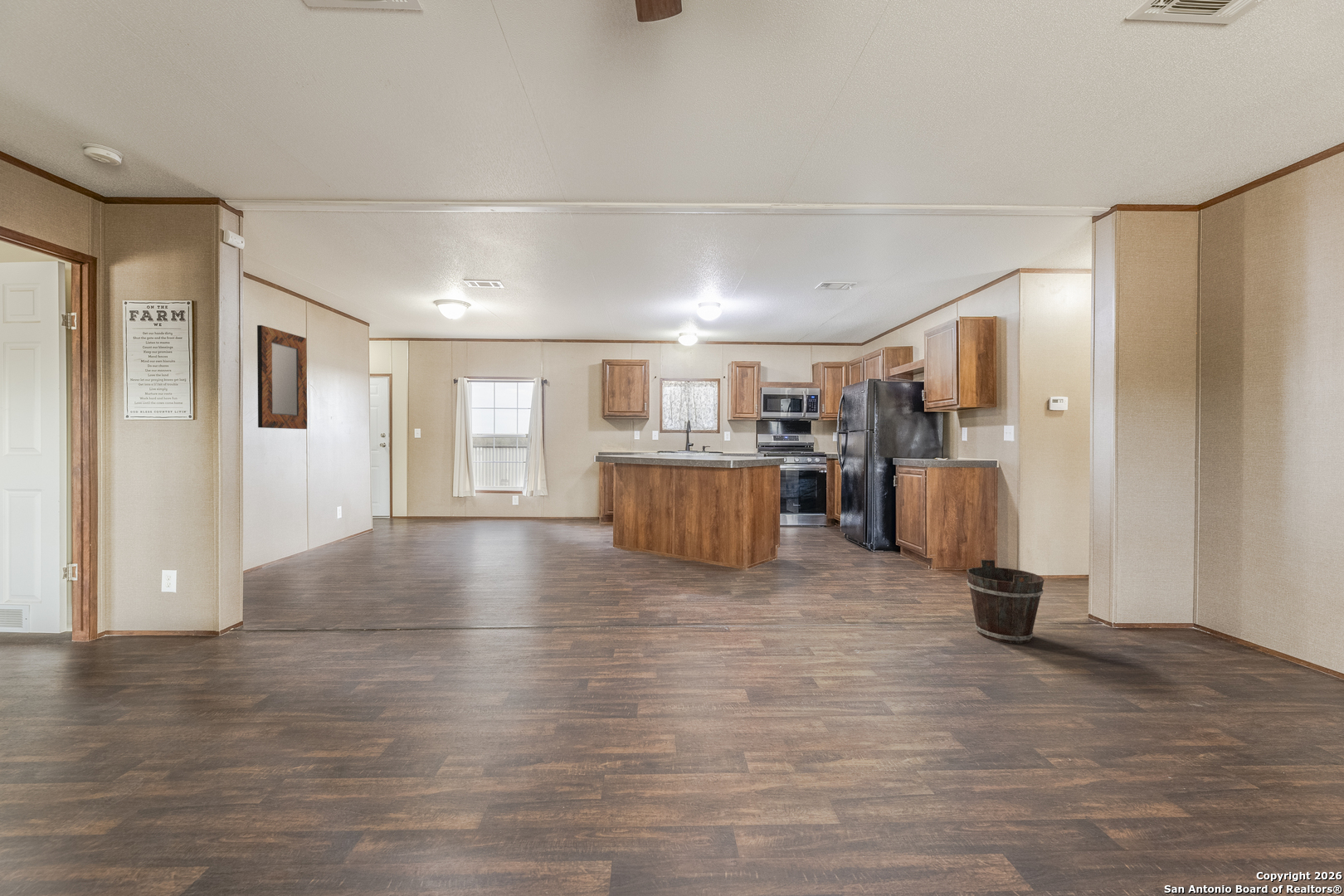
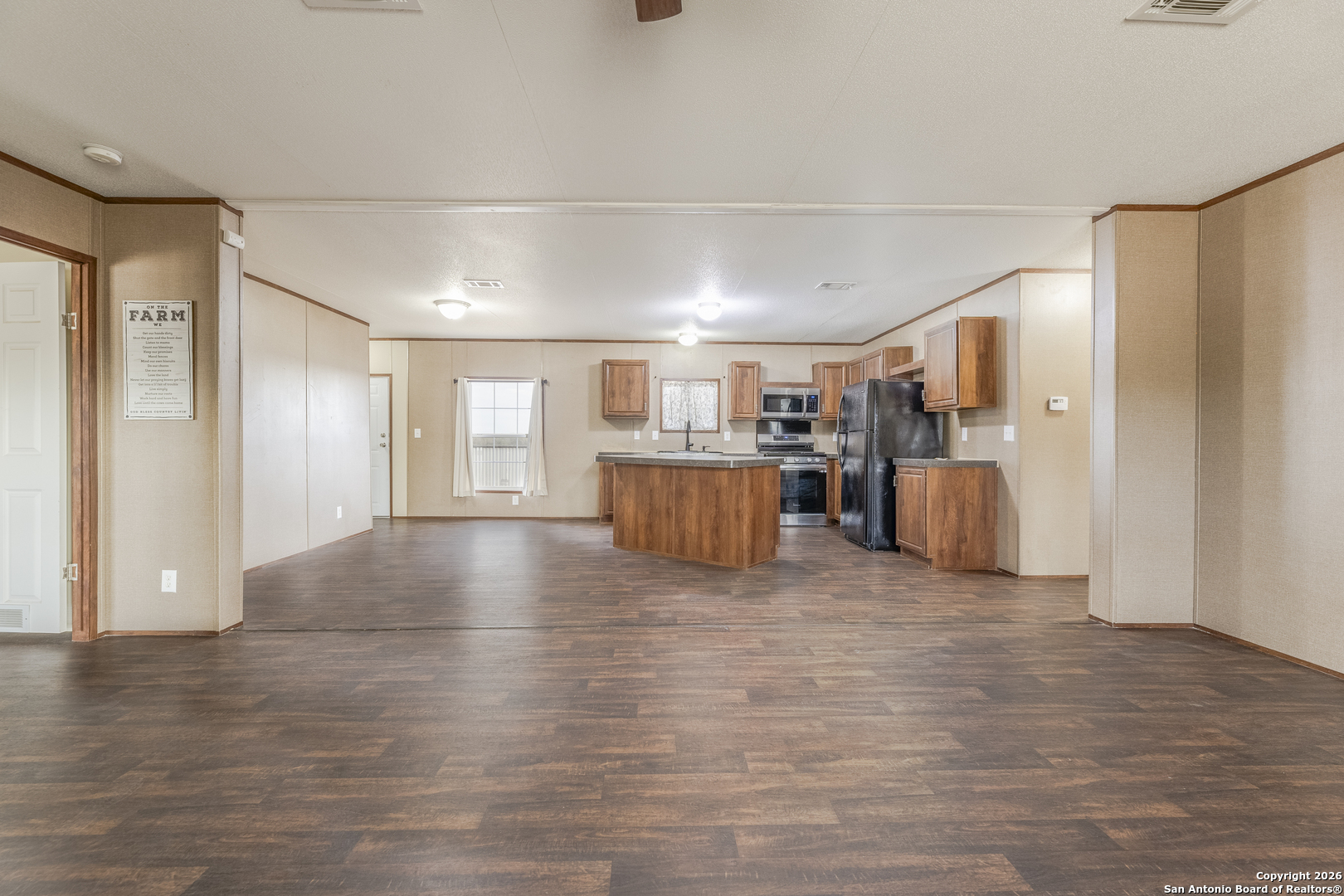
- bucket (1003, 601)
- home mirror (284, 380)
